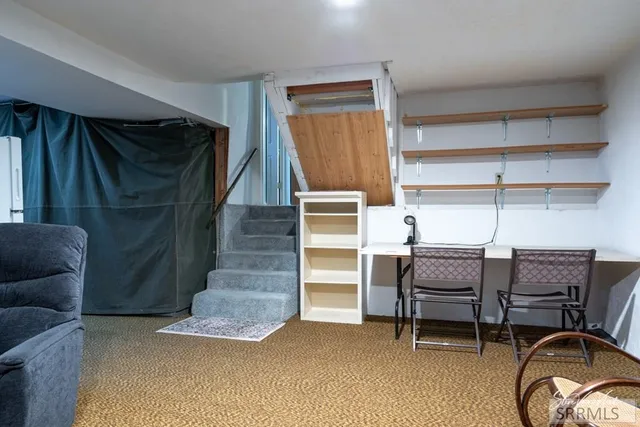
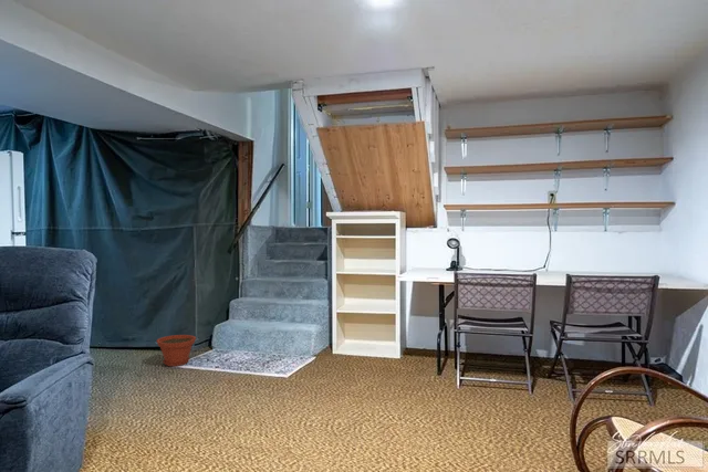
+ plant pot (176, 350)
